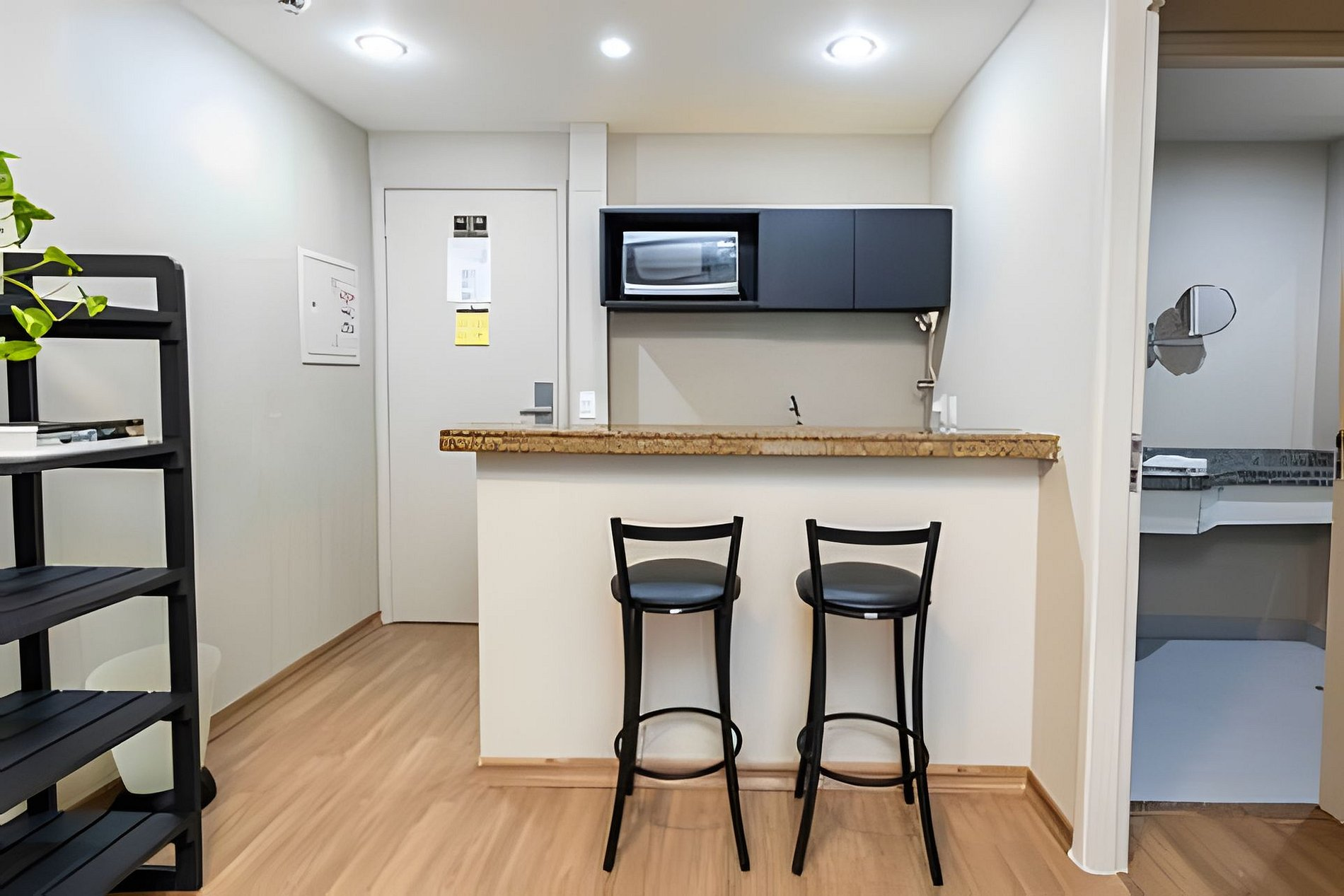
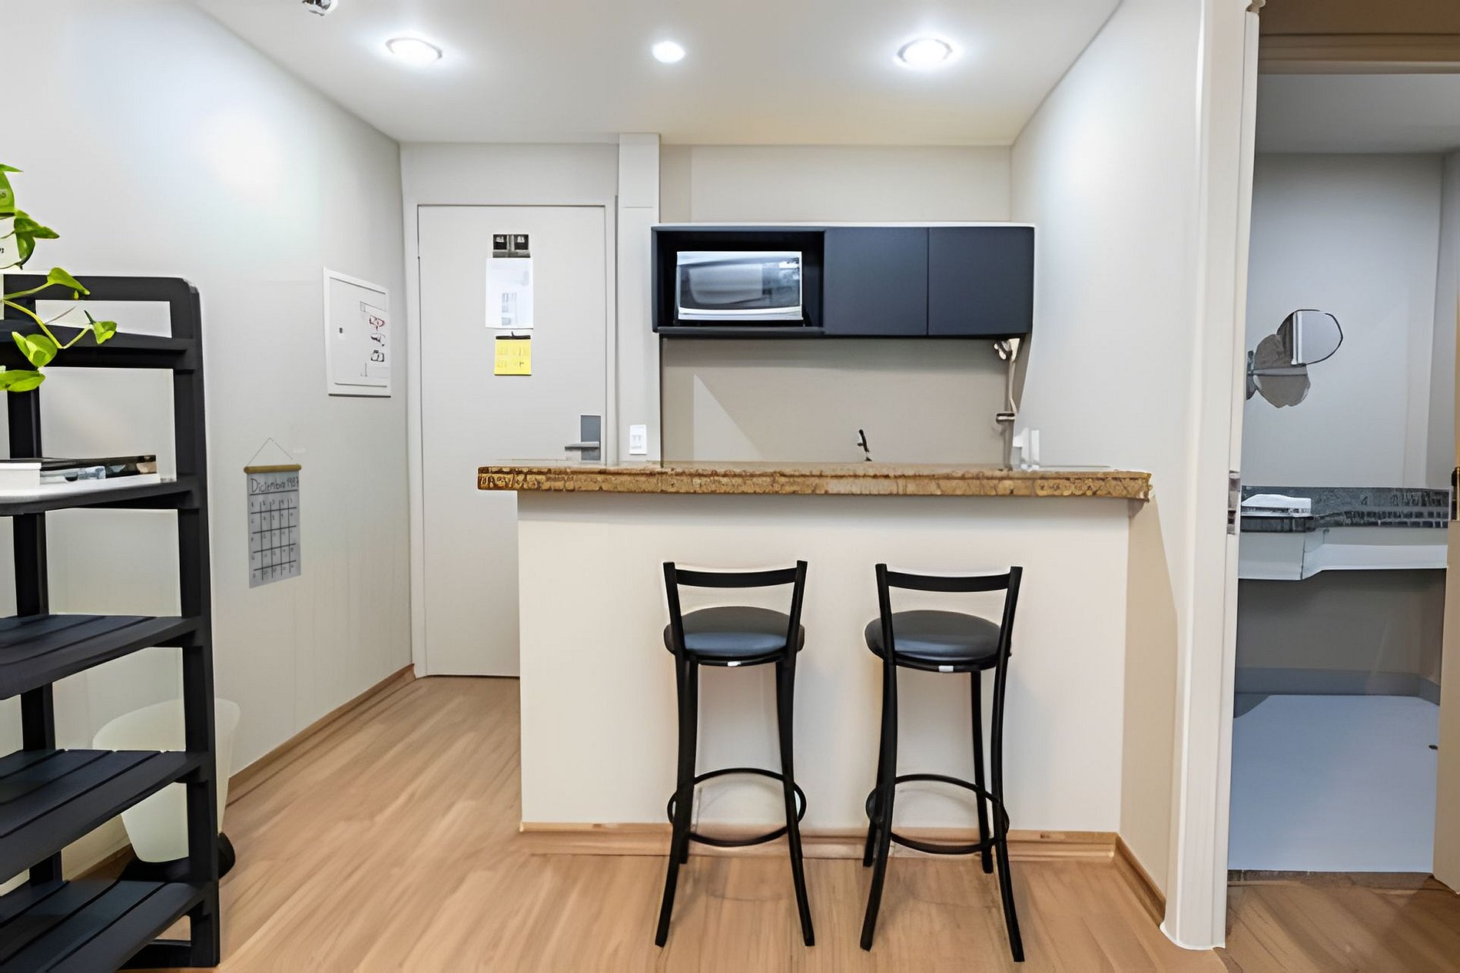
+ calendar (275, 509)
